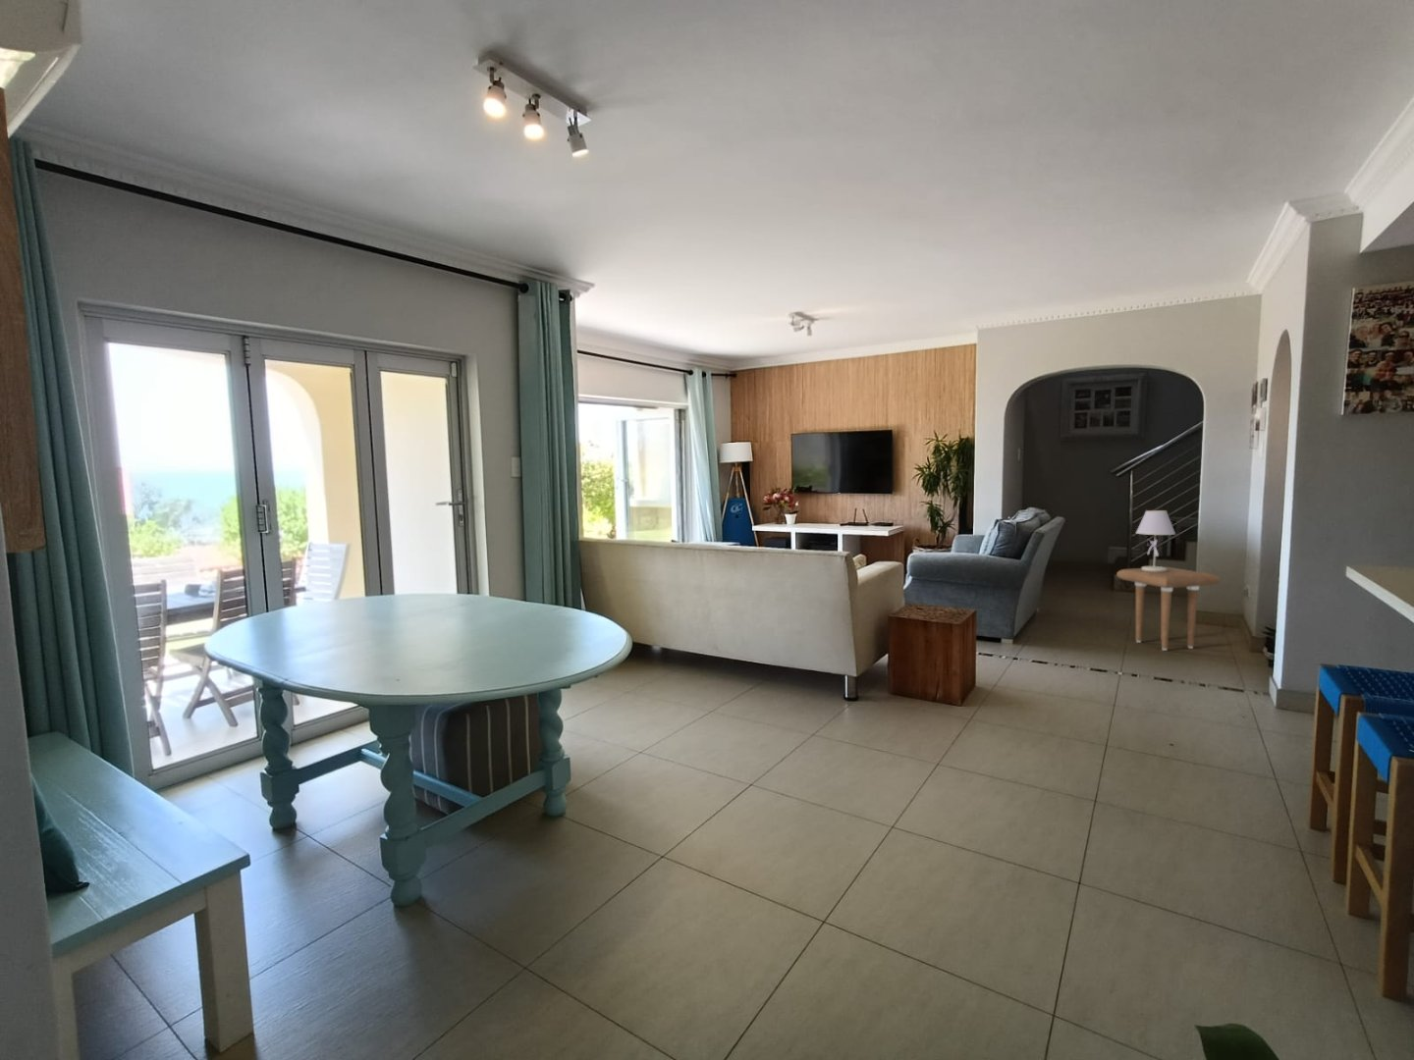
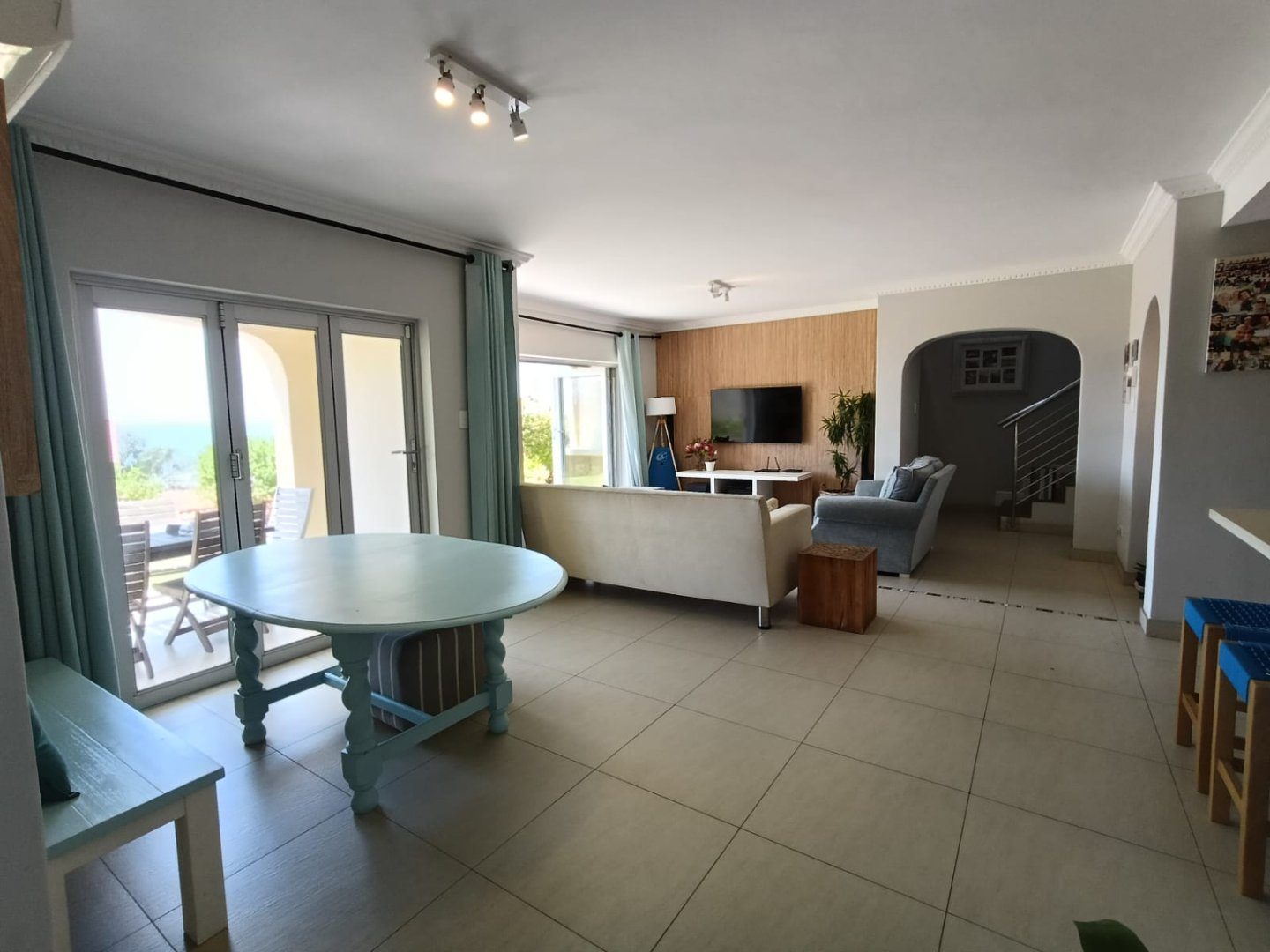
- table lamp (1155, 540)
- side table (1165, 608)
